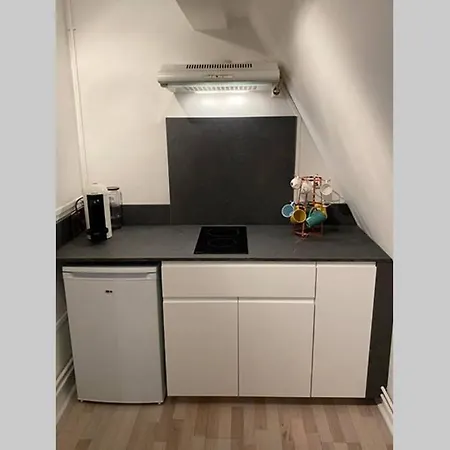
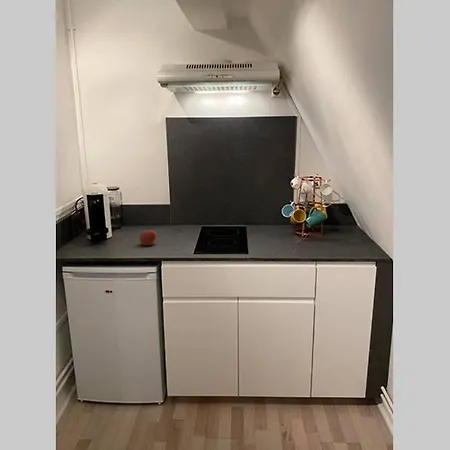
+ apple (148, 237)
